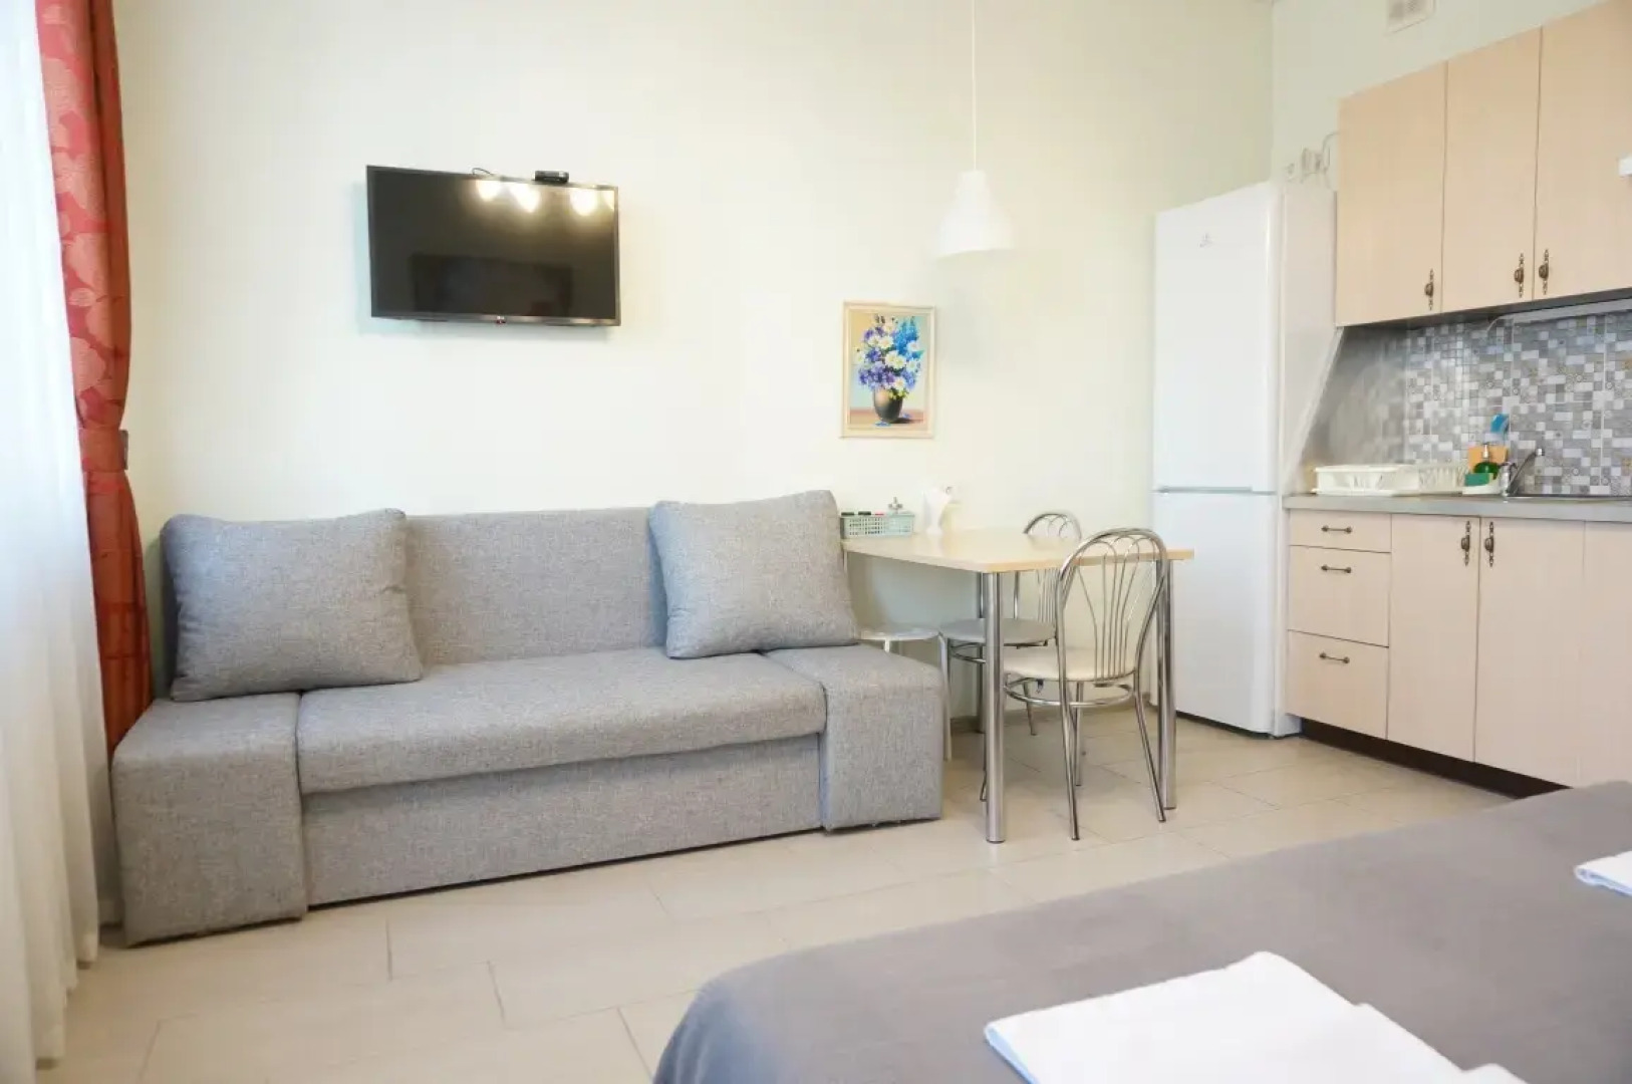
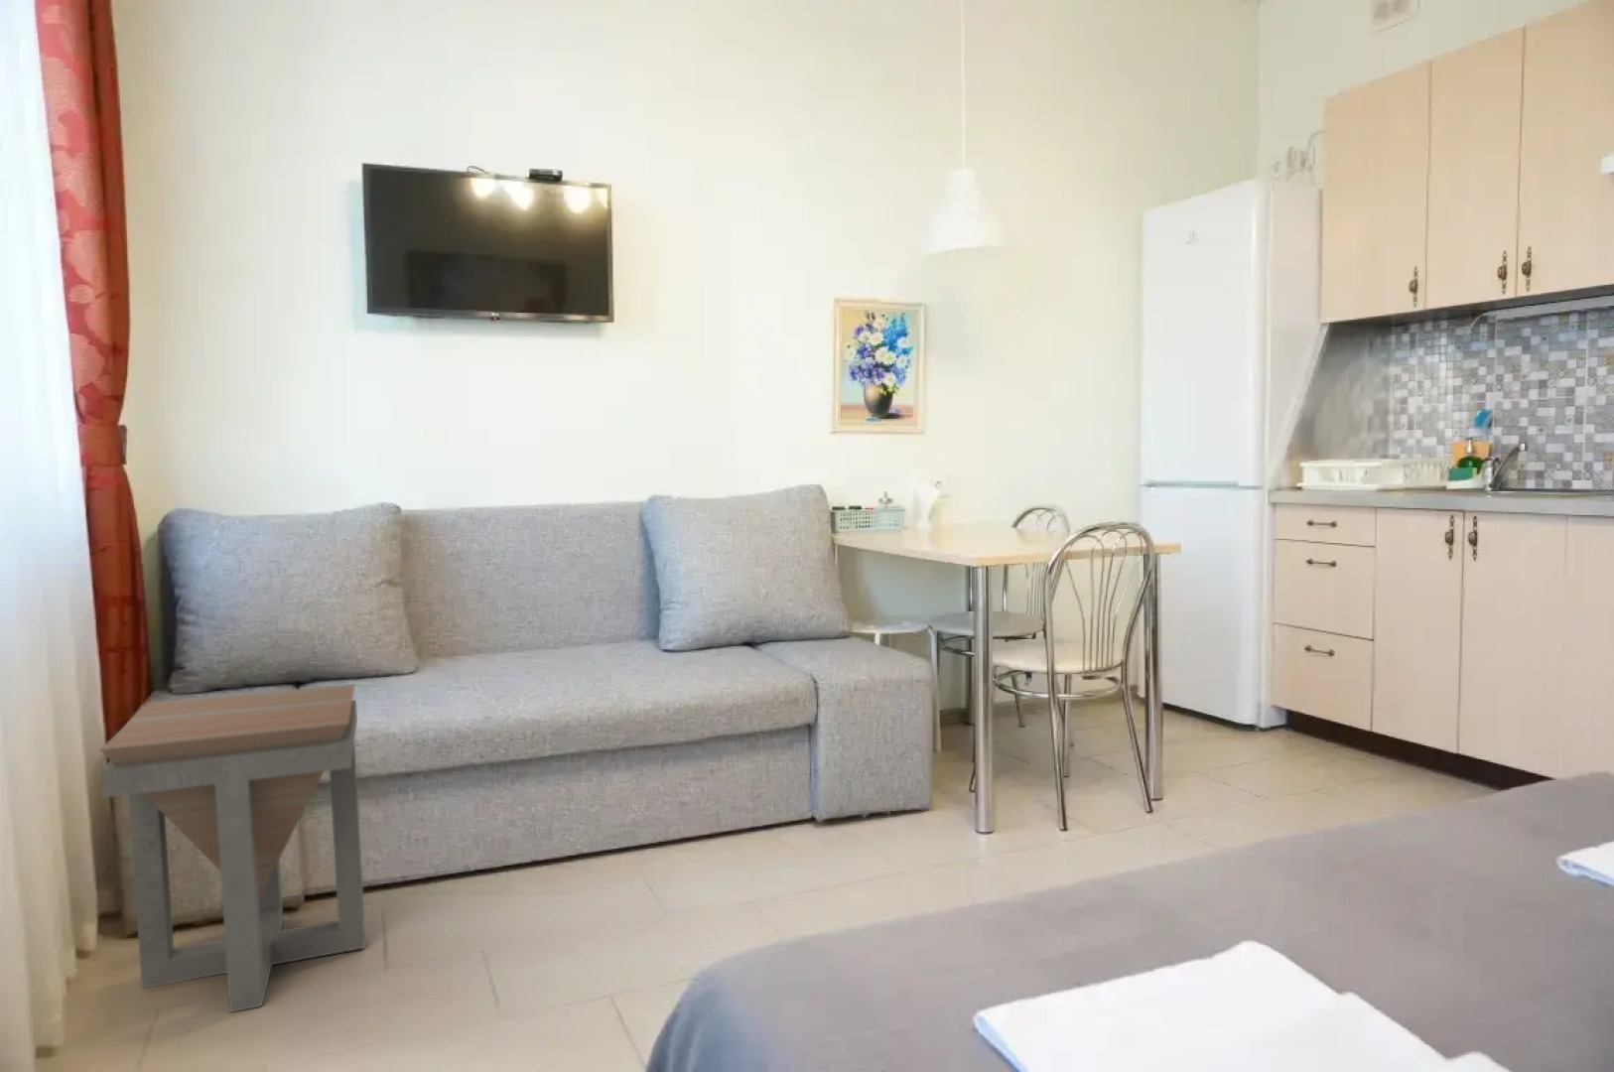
+ side table (251, 838)
